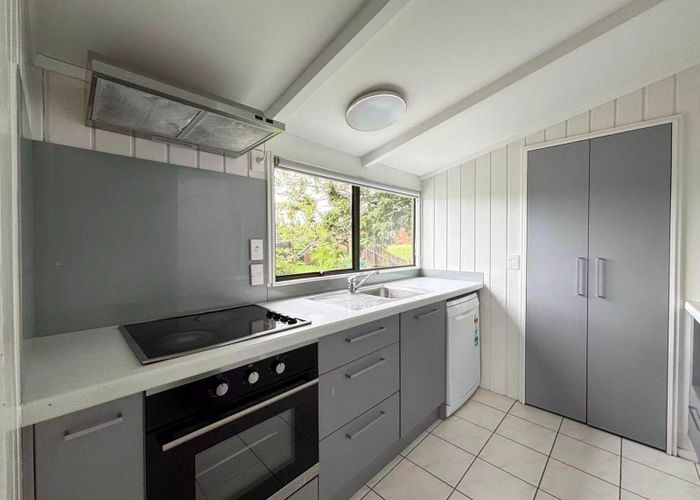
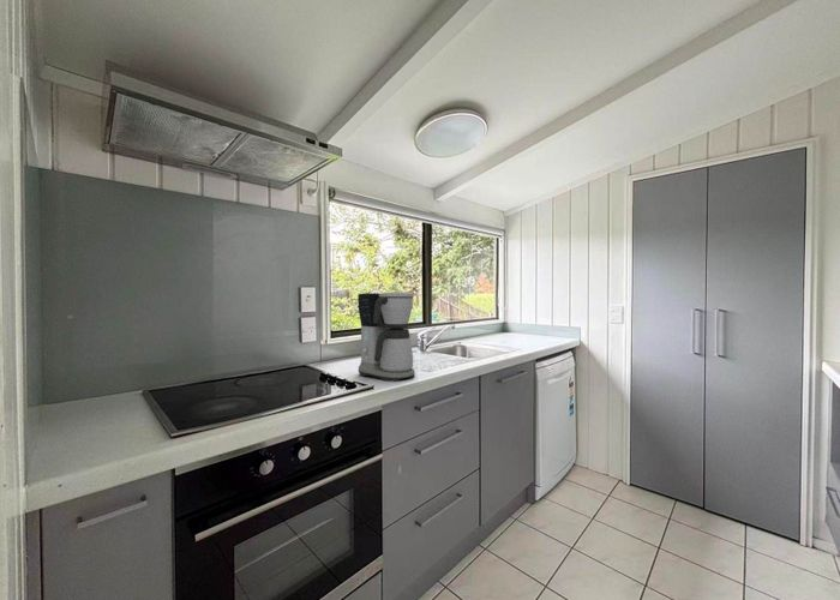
+ coffee maker (382, 334)
